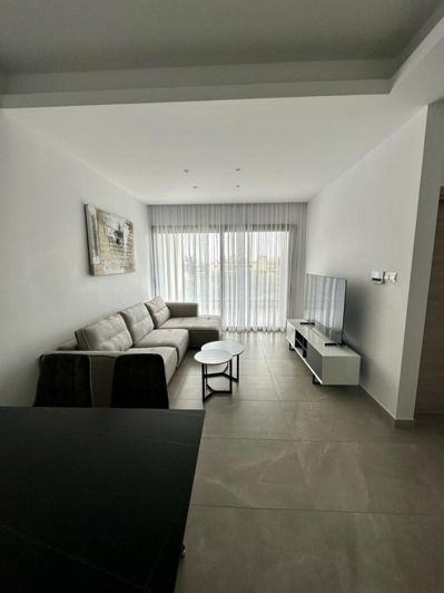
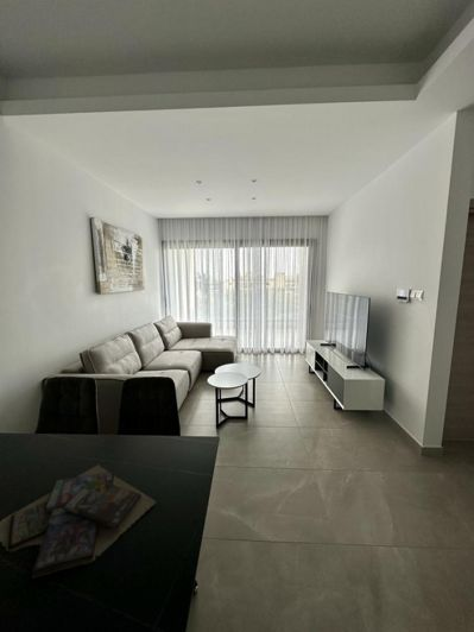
+ video game cases (76, 507)
